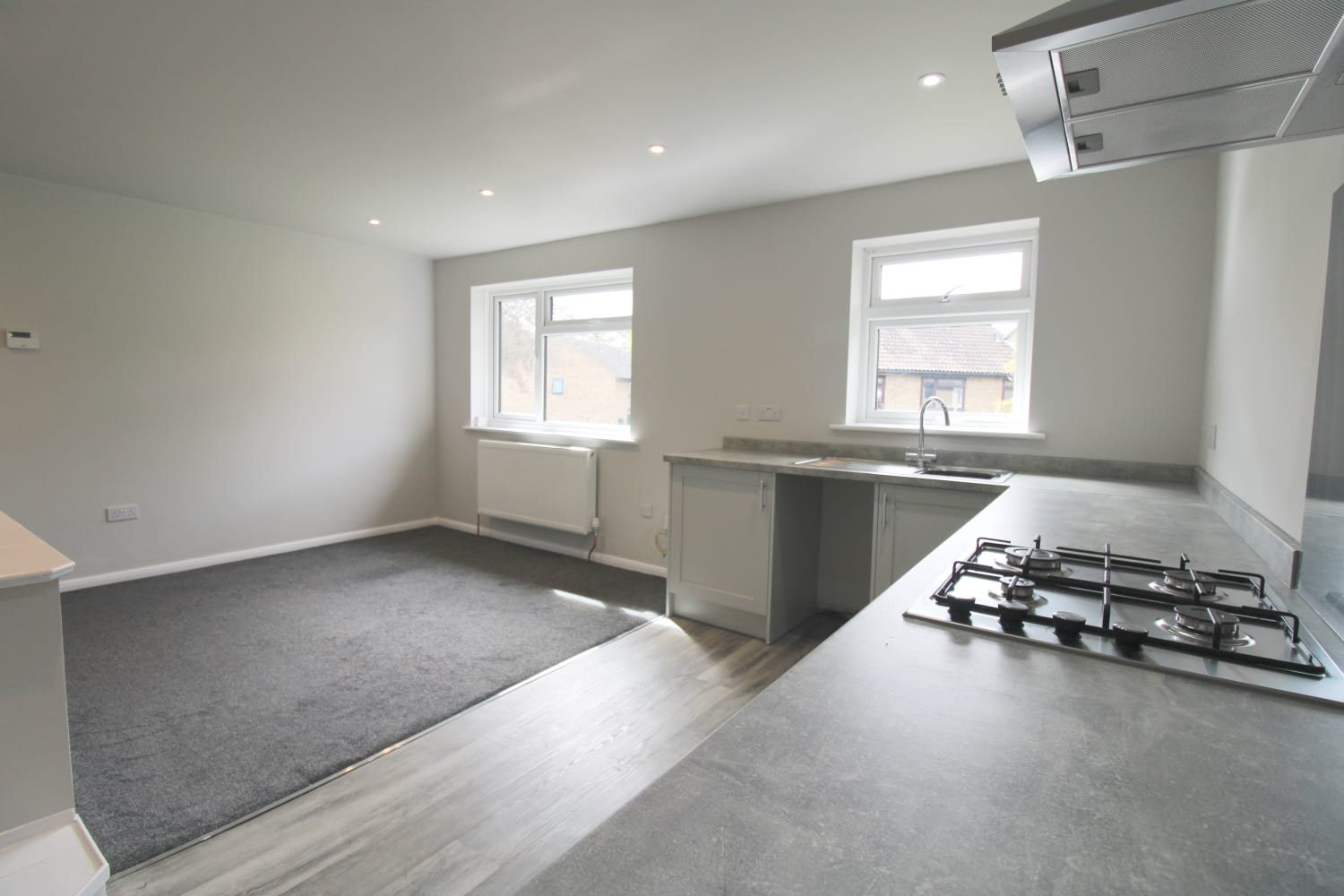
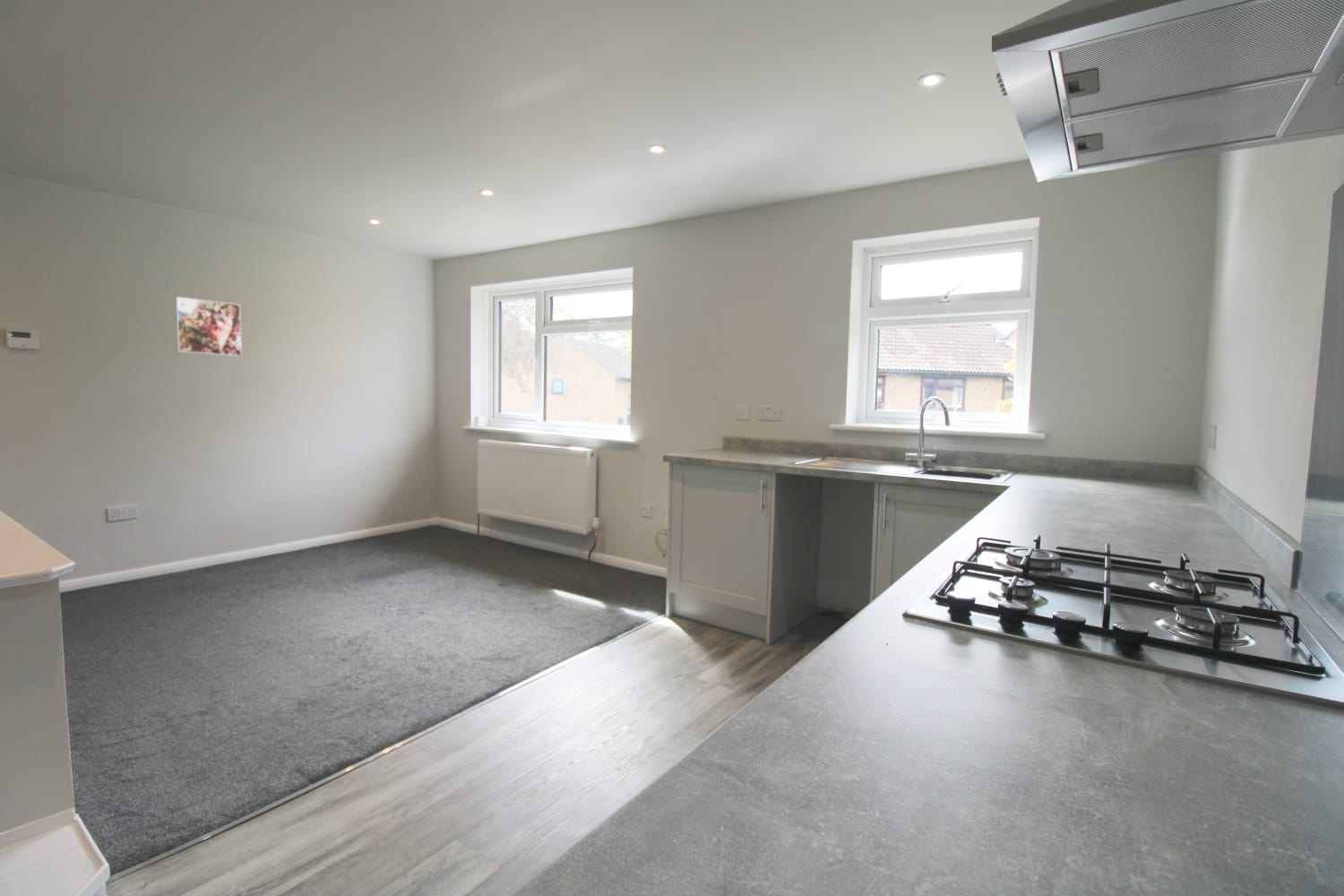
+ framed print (210, 327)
